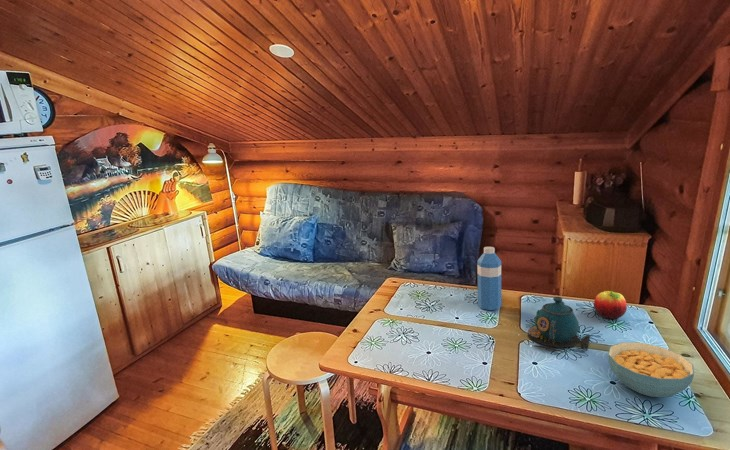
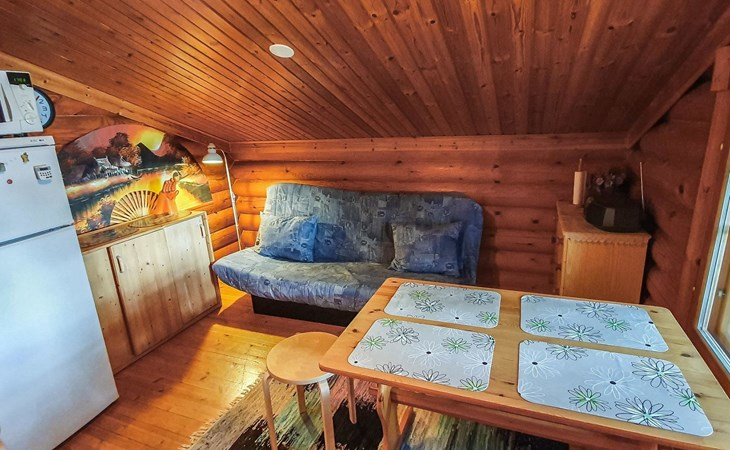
- water bottle (489, 277)
- teapot (554, 317)
- fruit (610, 303)
- cereal bowl (647, 374)
